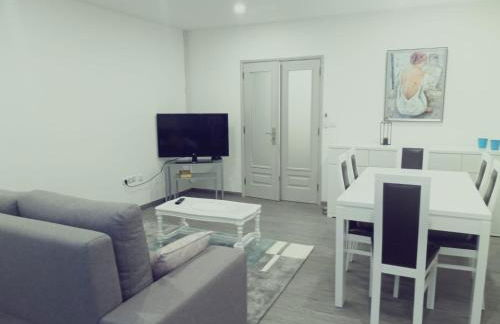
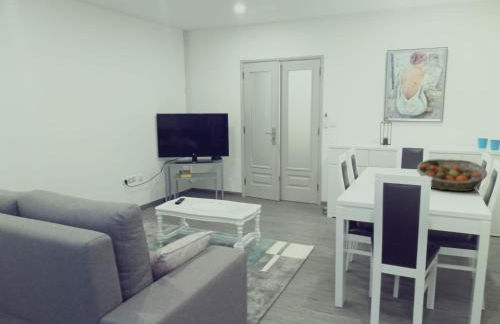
+ fruit basket (450, 174)
